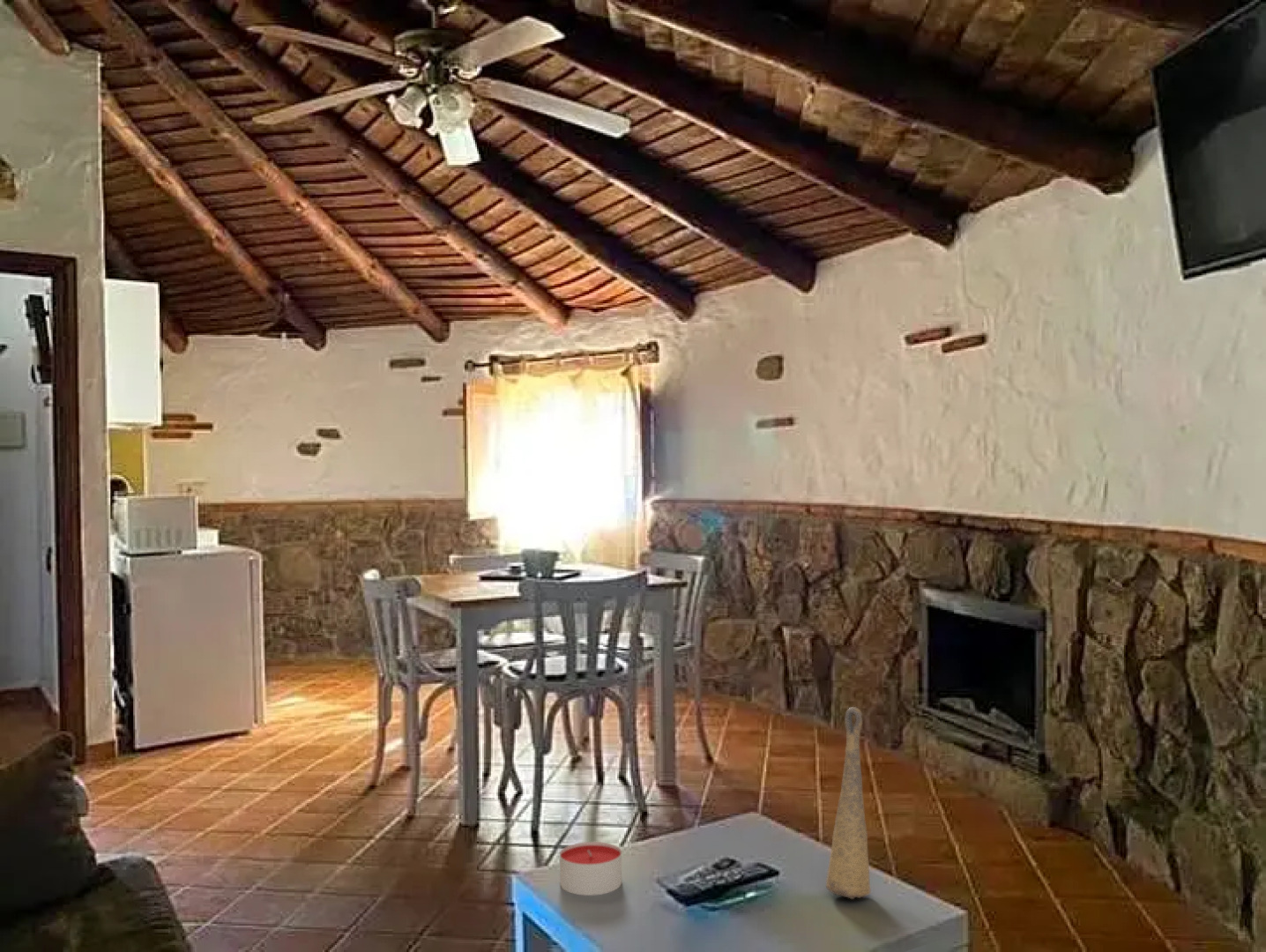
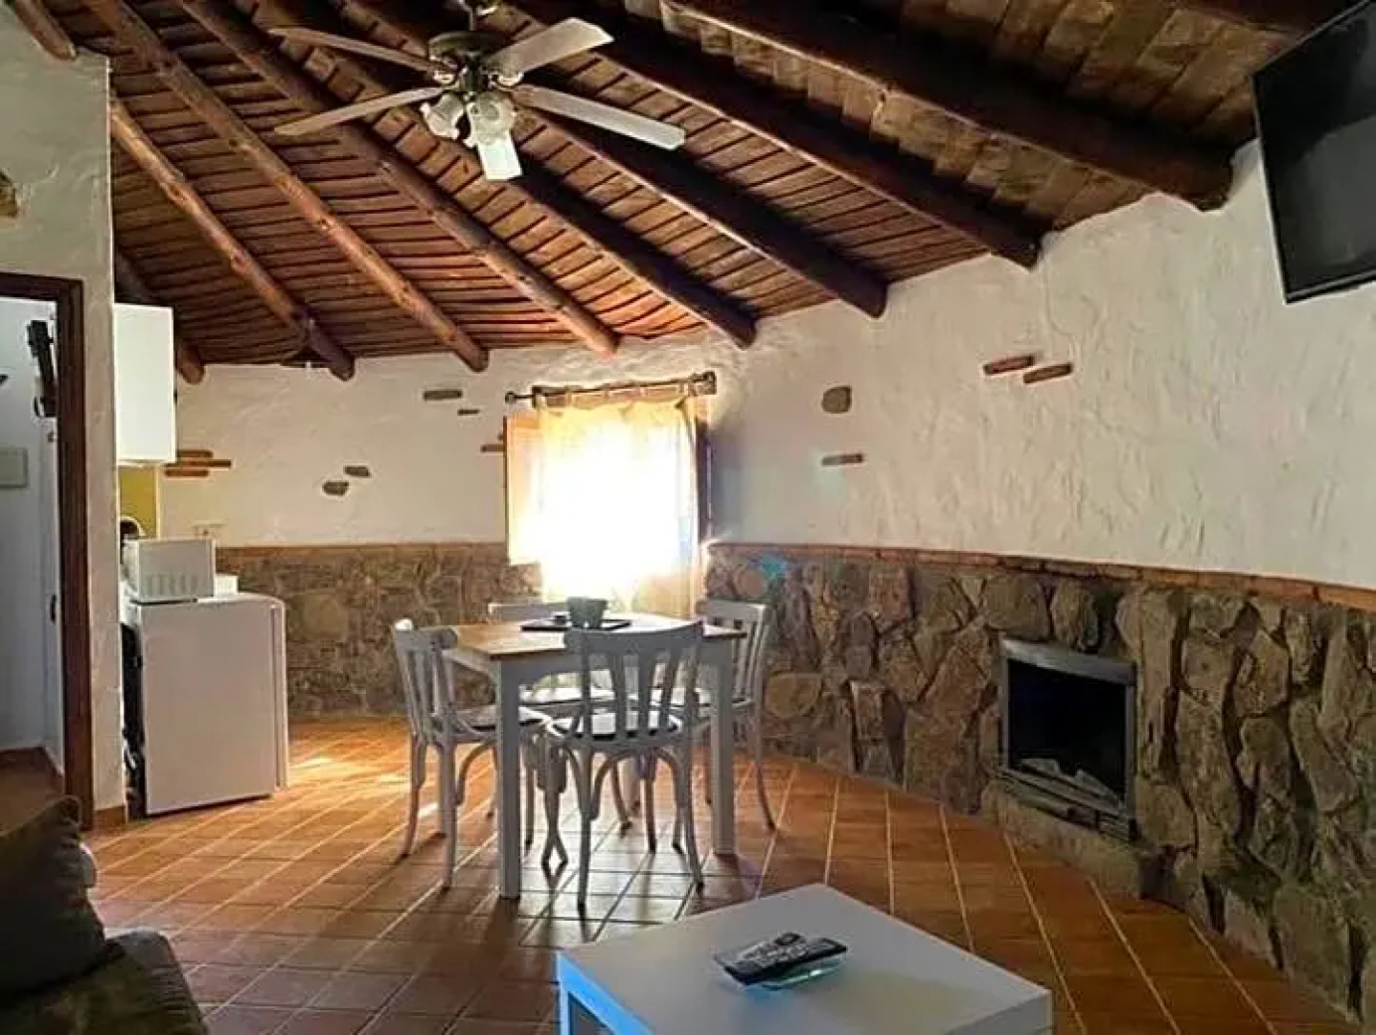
- decorative vase (847, 803)
- candle (591, 866)
